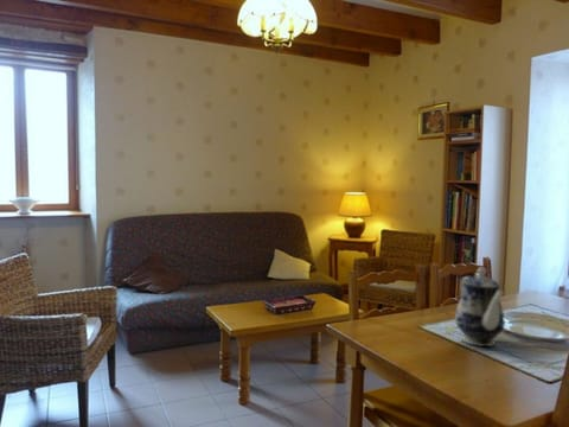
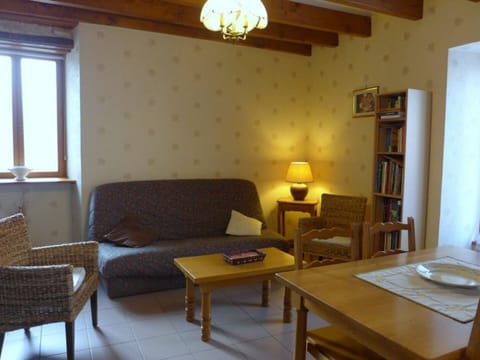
- teapot (480, 304)
